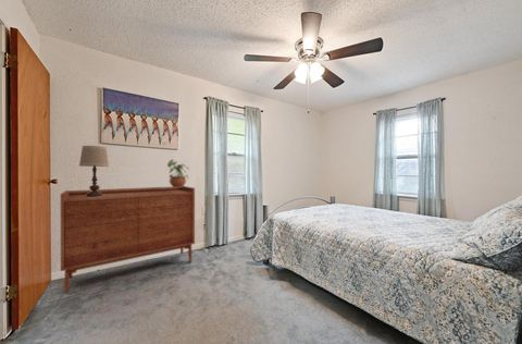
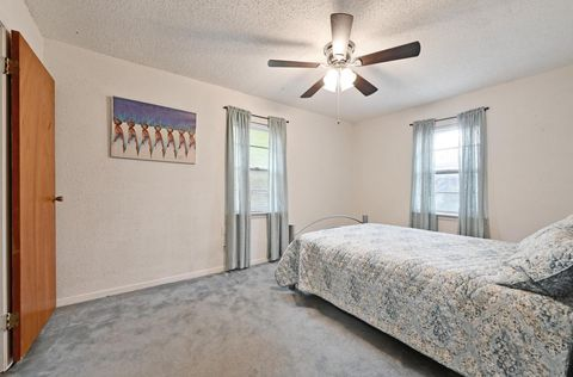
- potted plant (176, 177)
- table lamp (94, 171)
- sideboard (135, 229)
